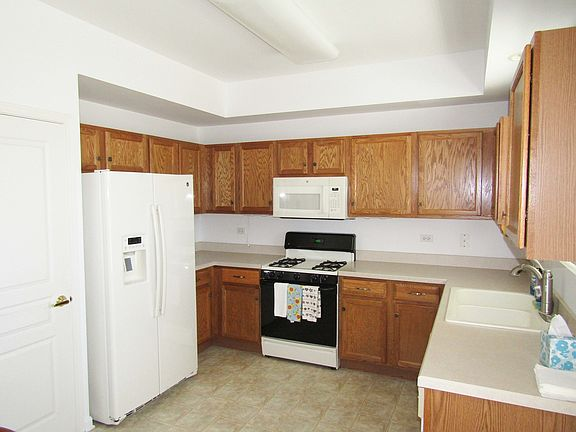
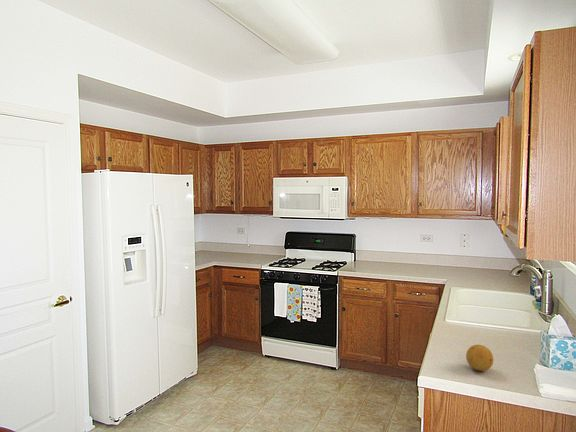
+ fruit (479, 357)
